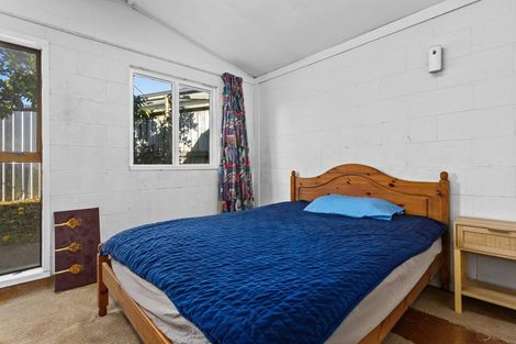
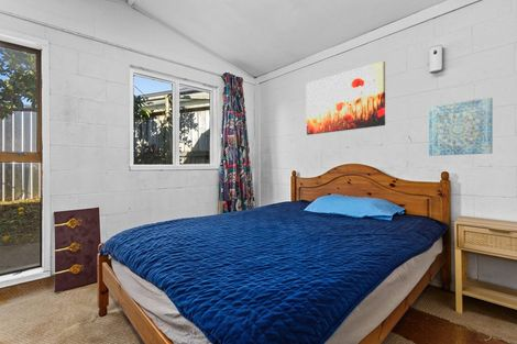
+ wall art (458, 129)
+ wall art (341, 102)
